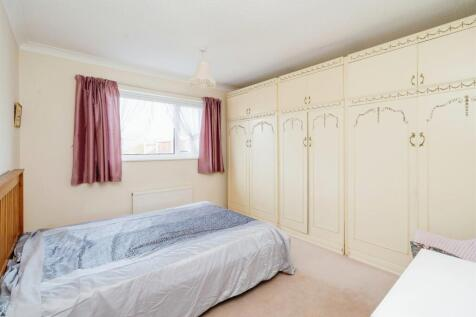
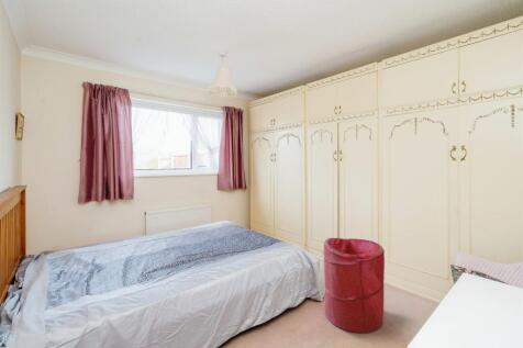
+ laundry hamper (353, 280)
